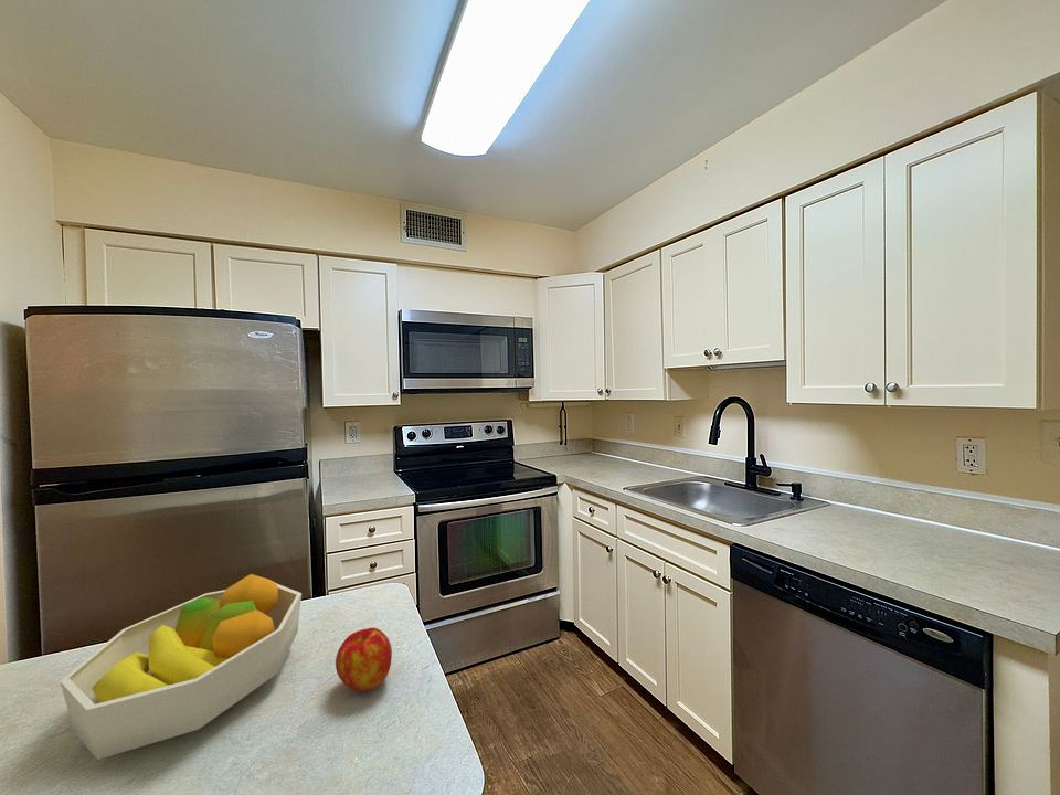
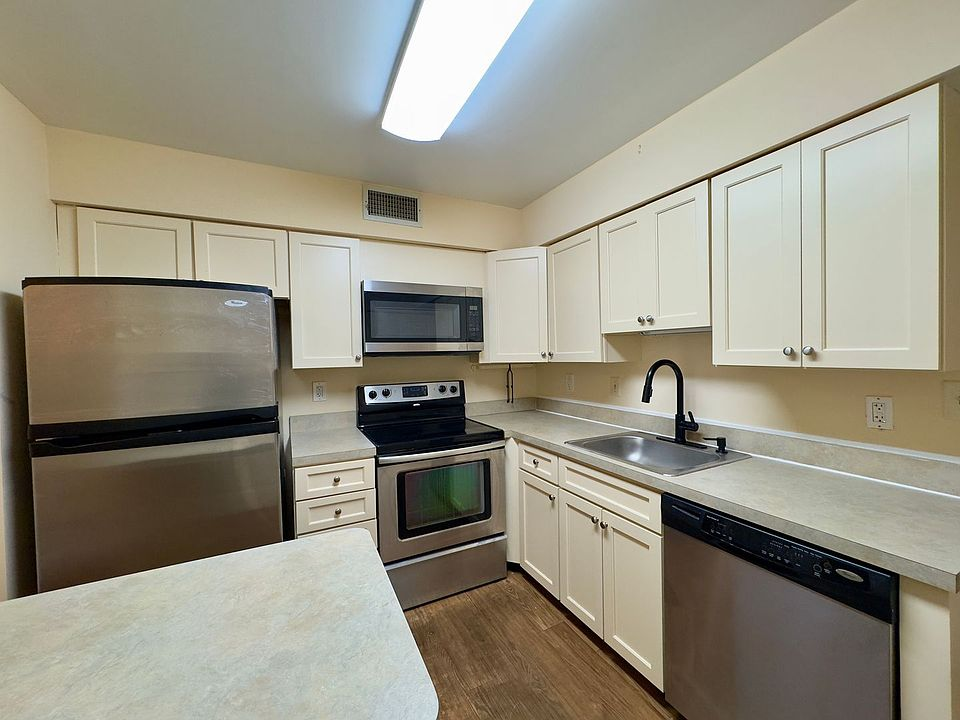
- fruit bowl (202, 645)
- apple (363, 659)
